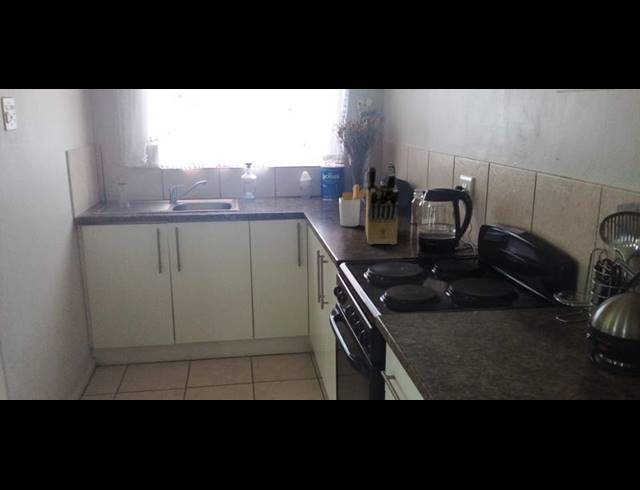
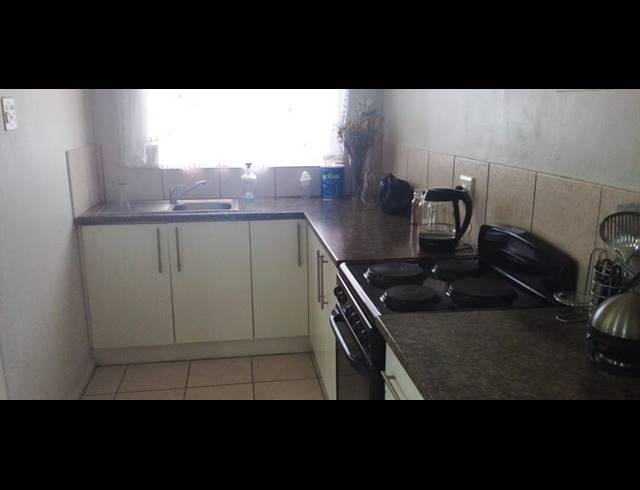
- knife block (381, 200)
- utensil holder (354, 205)
